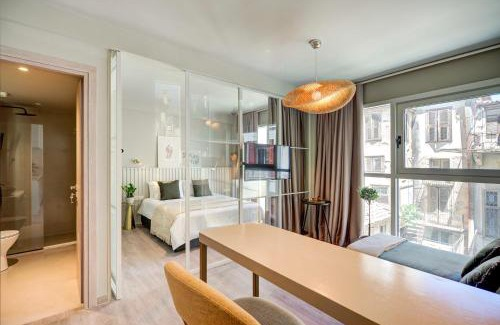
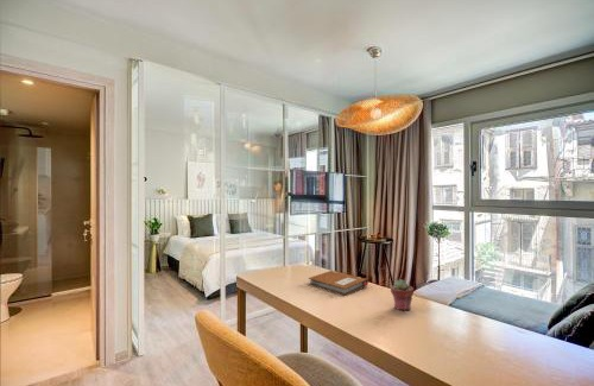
+ notebook (339, 281)
+ potted succulent (402, 293)
